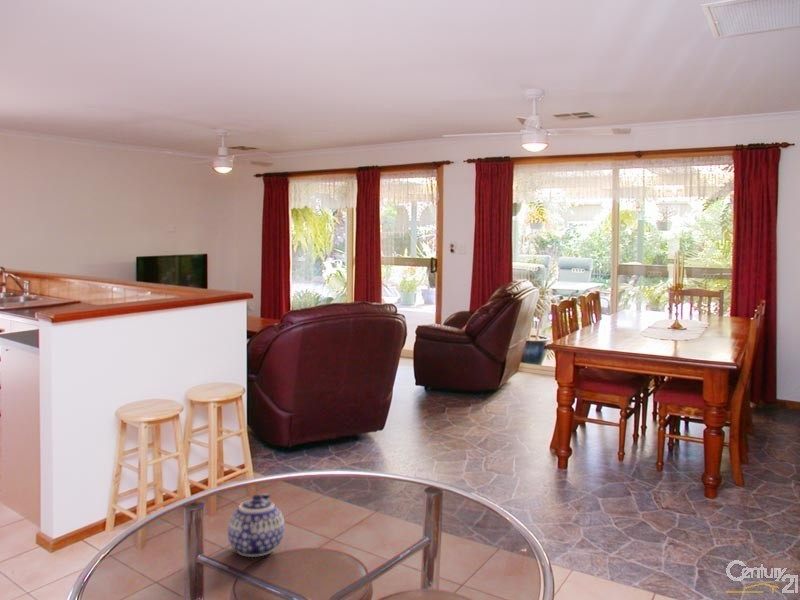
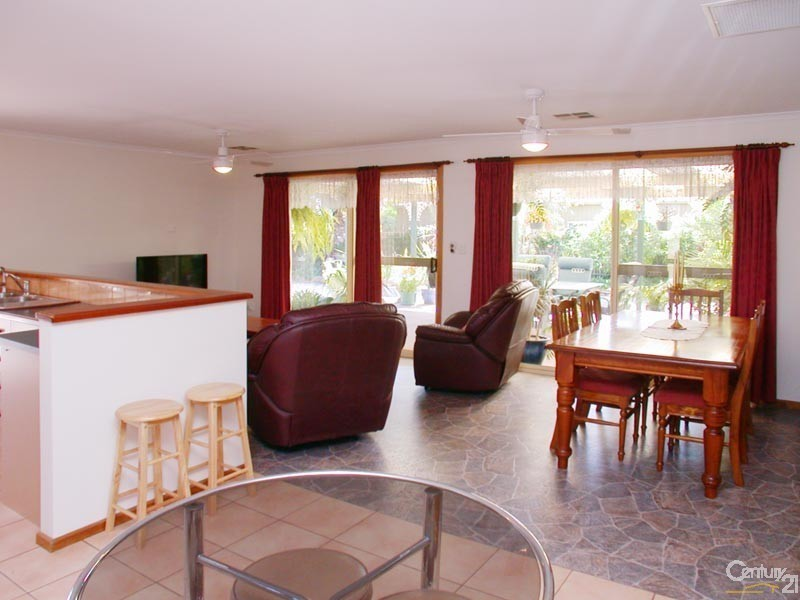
- teapot (256, 522)
